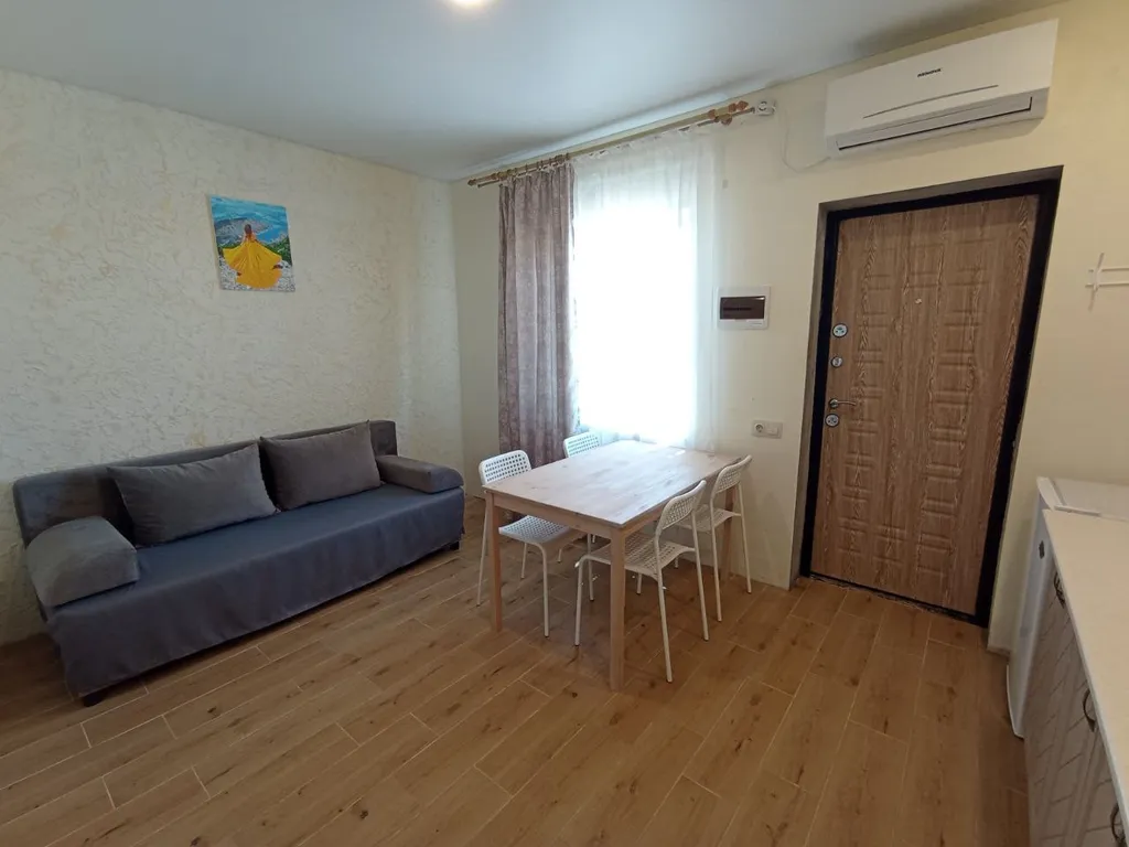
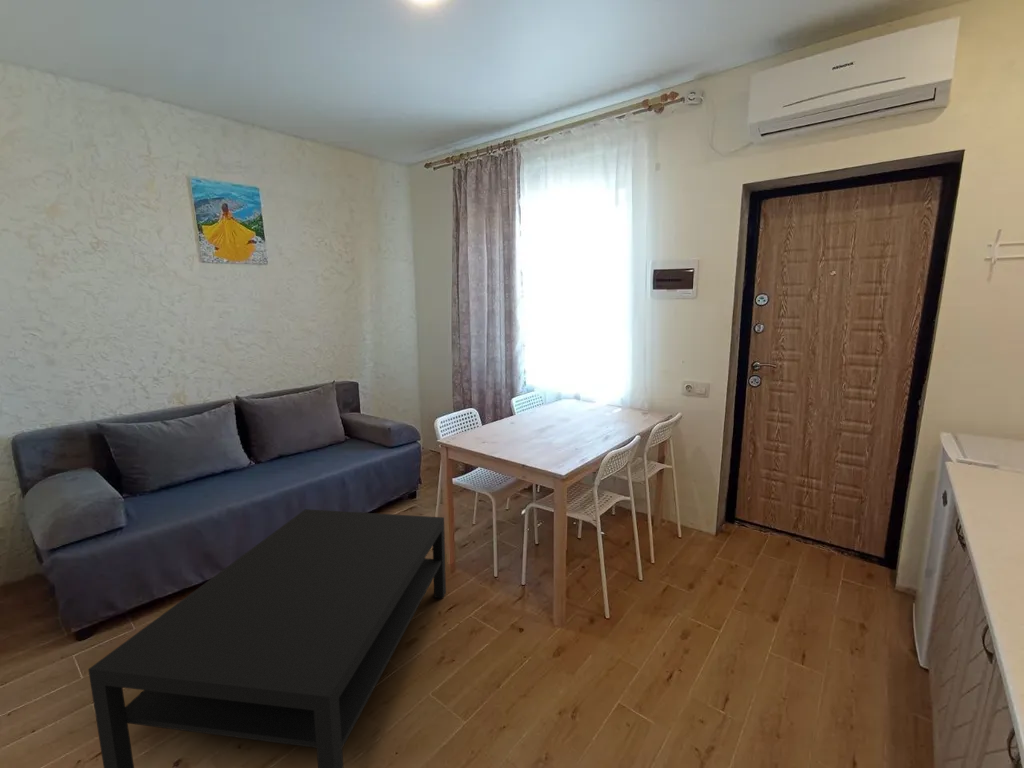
+ coffee table (316, 622)
